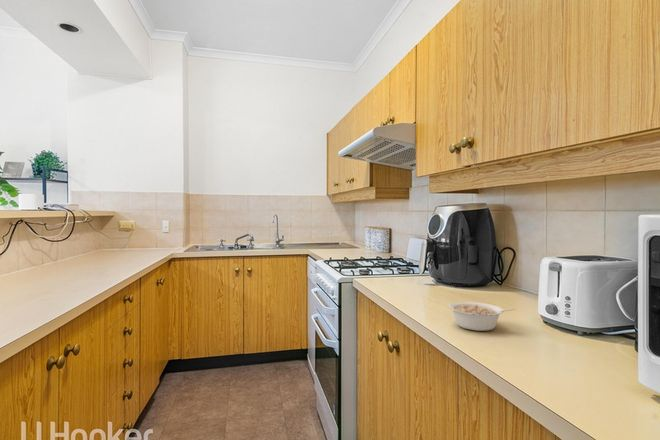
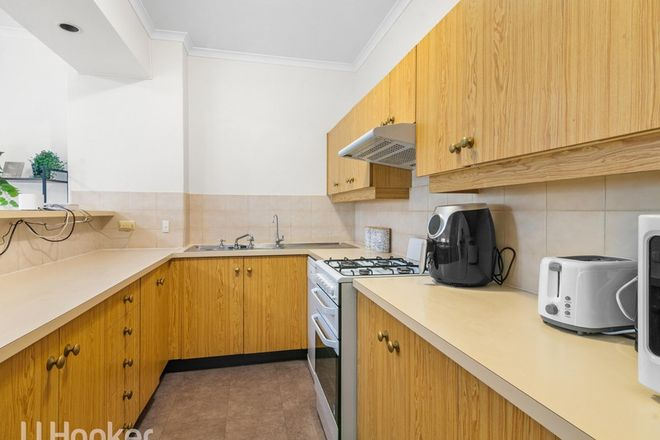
- legume (477, 314)
